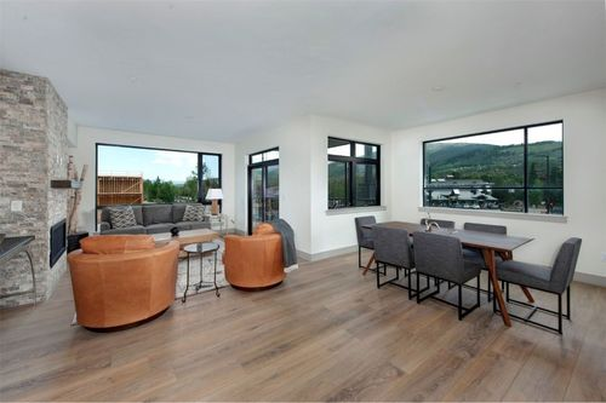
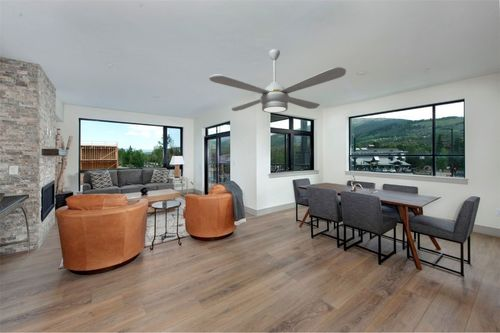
+ ceiling fan (274, 81)
